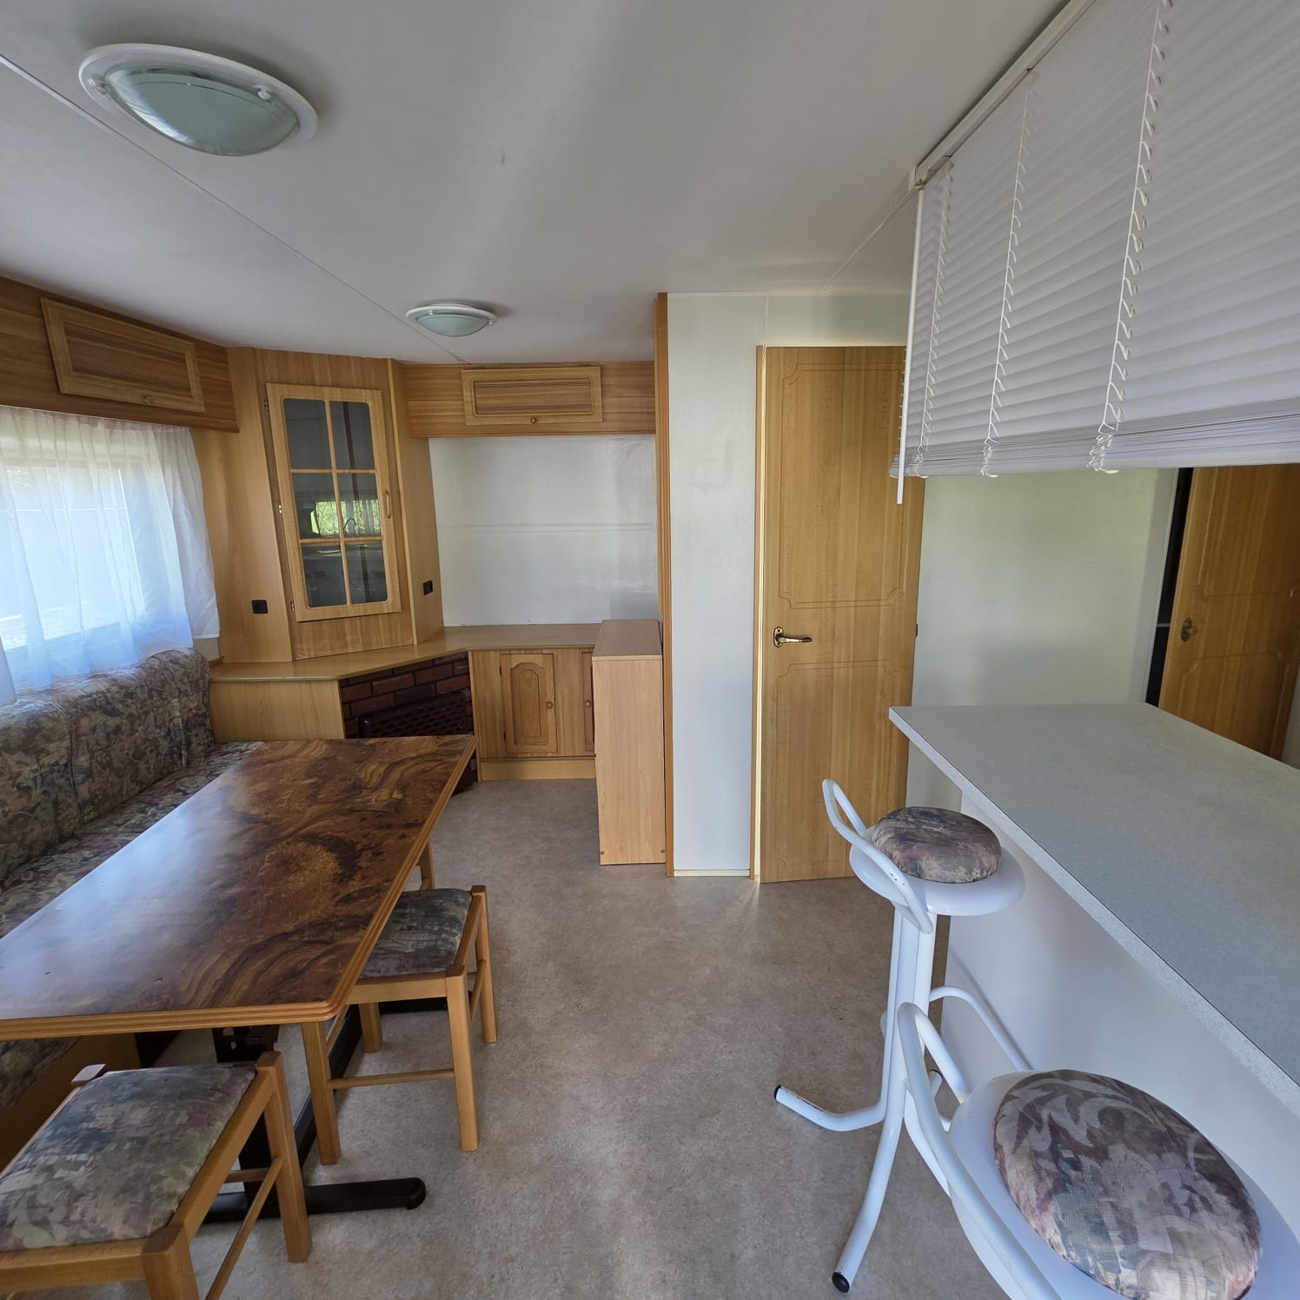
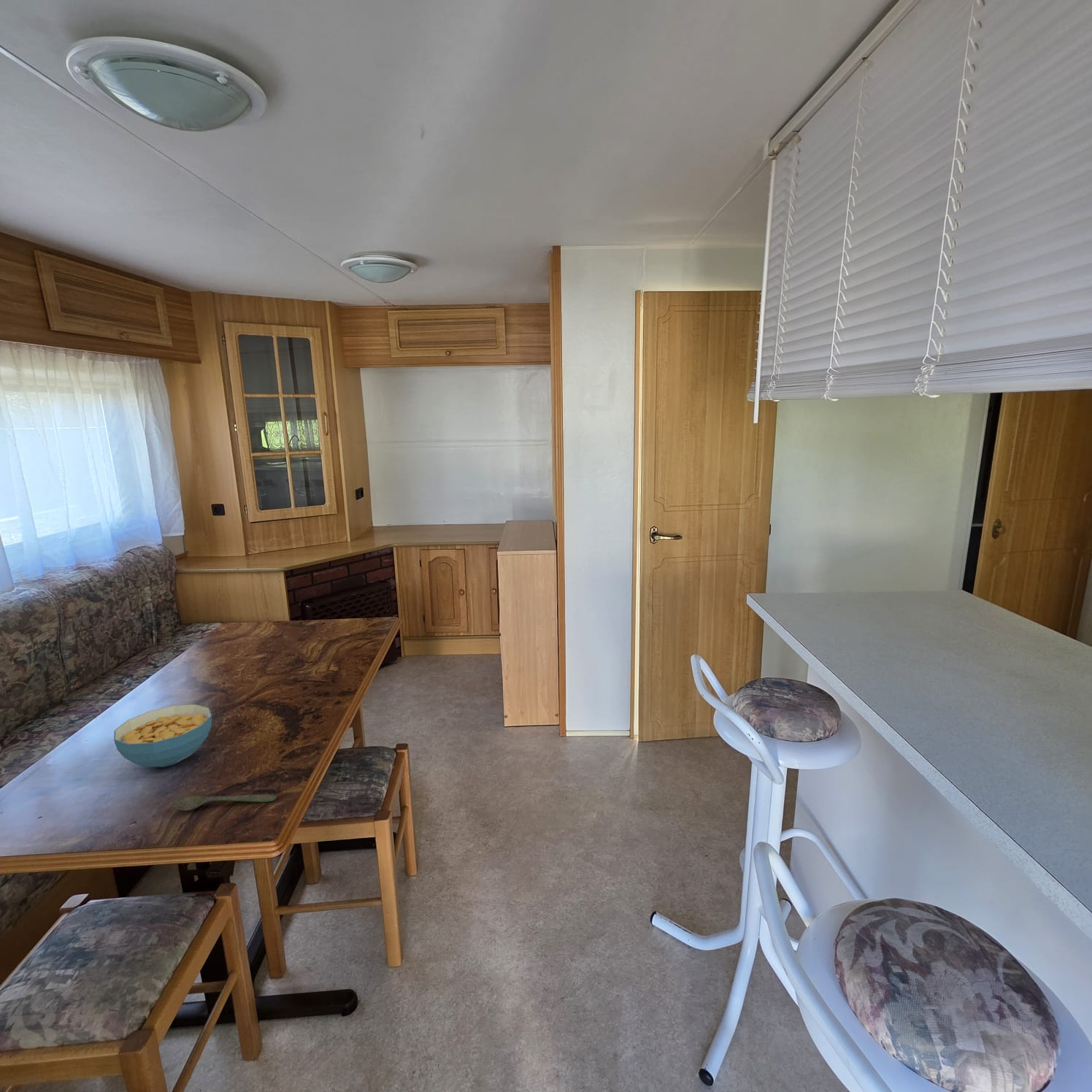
+ cereal bowl (166, 742)
+ spoon (226, 800)
